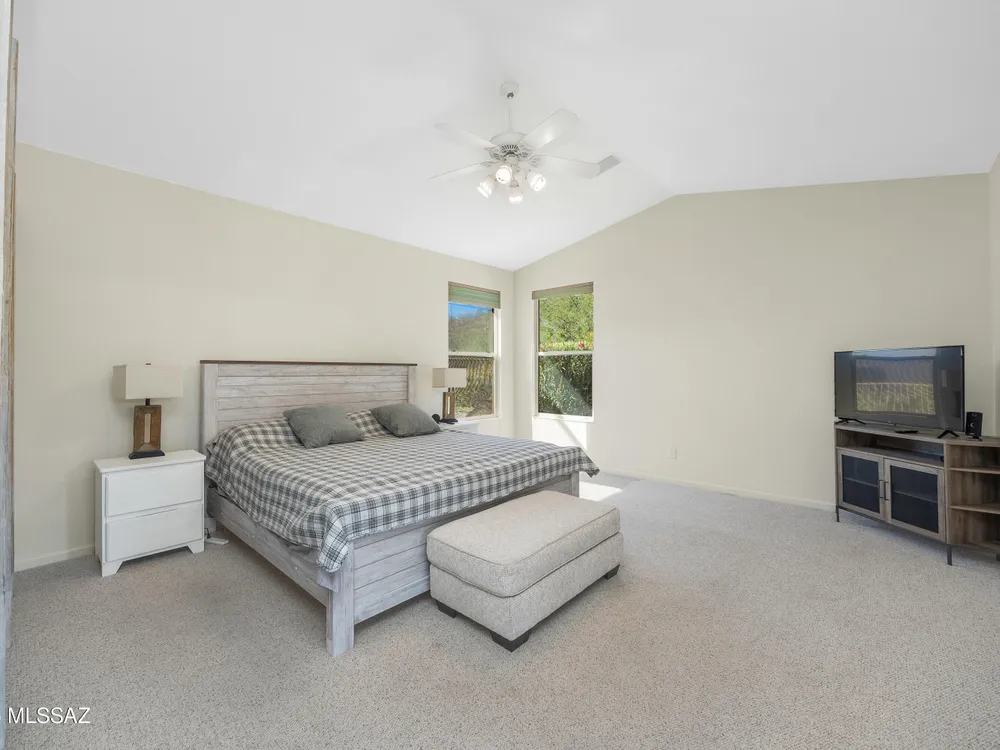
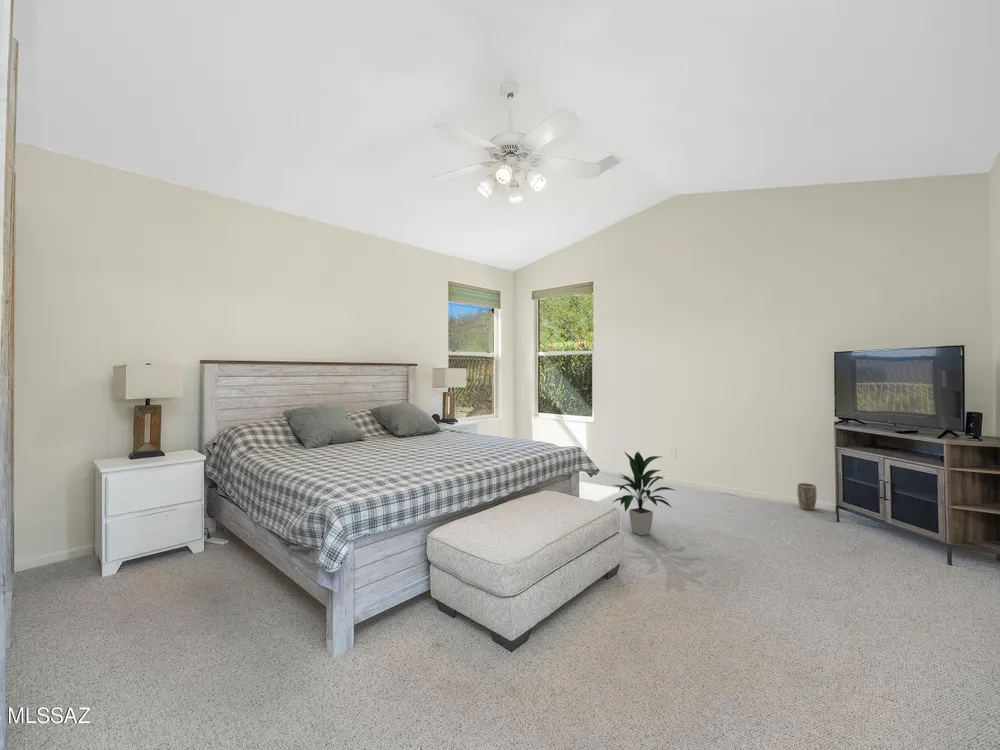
+ plant pot (806, 496)
+ indoor plant (640, 490)
